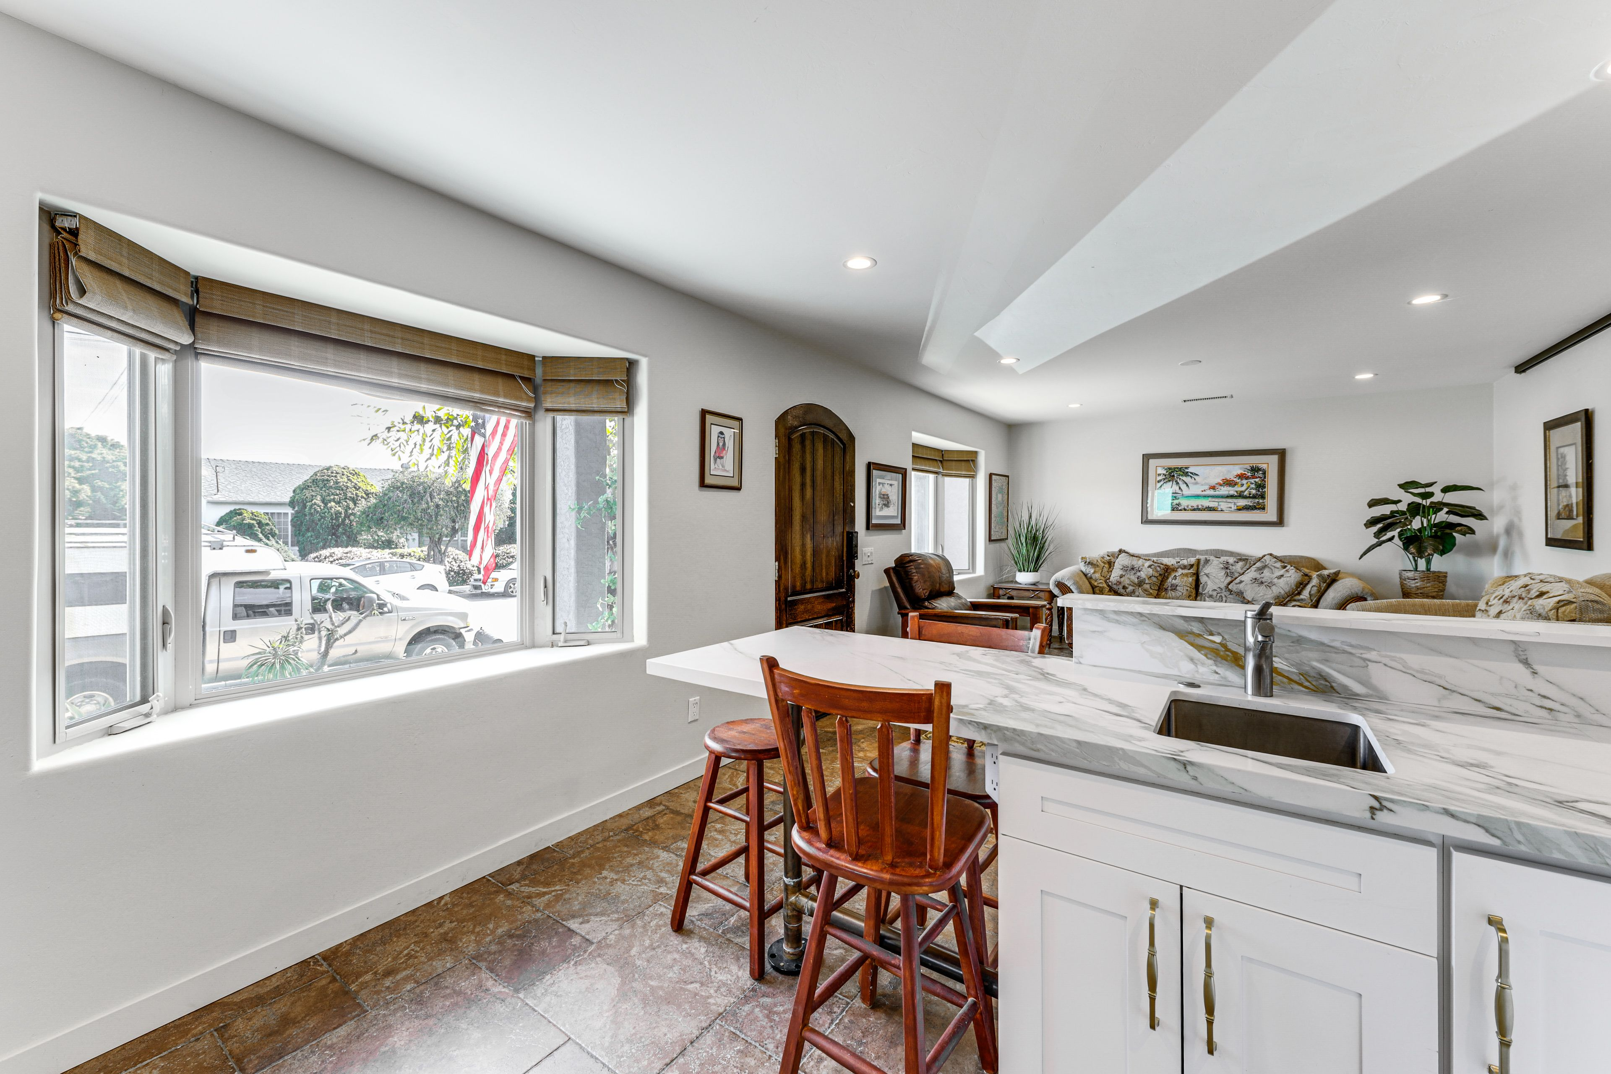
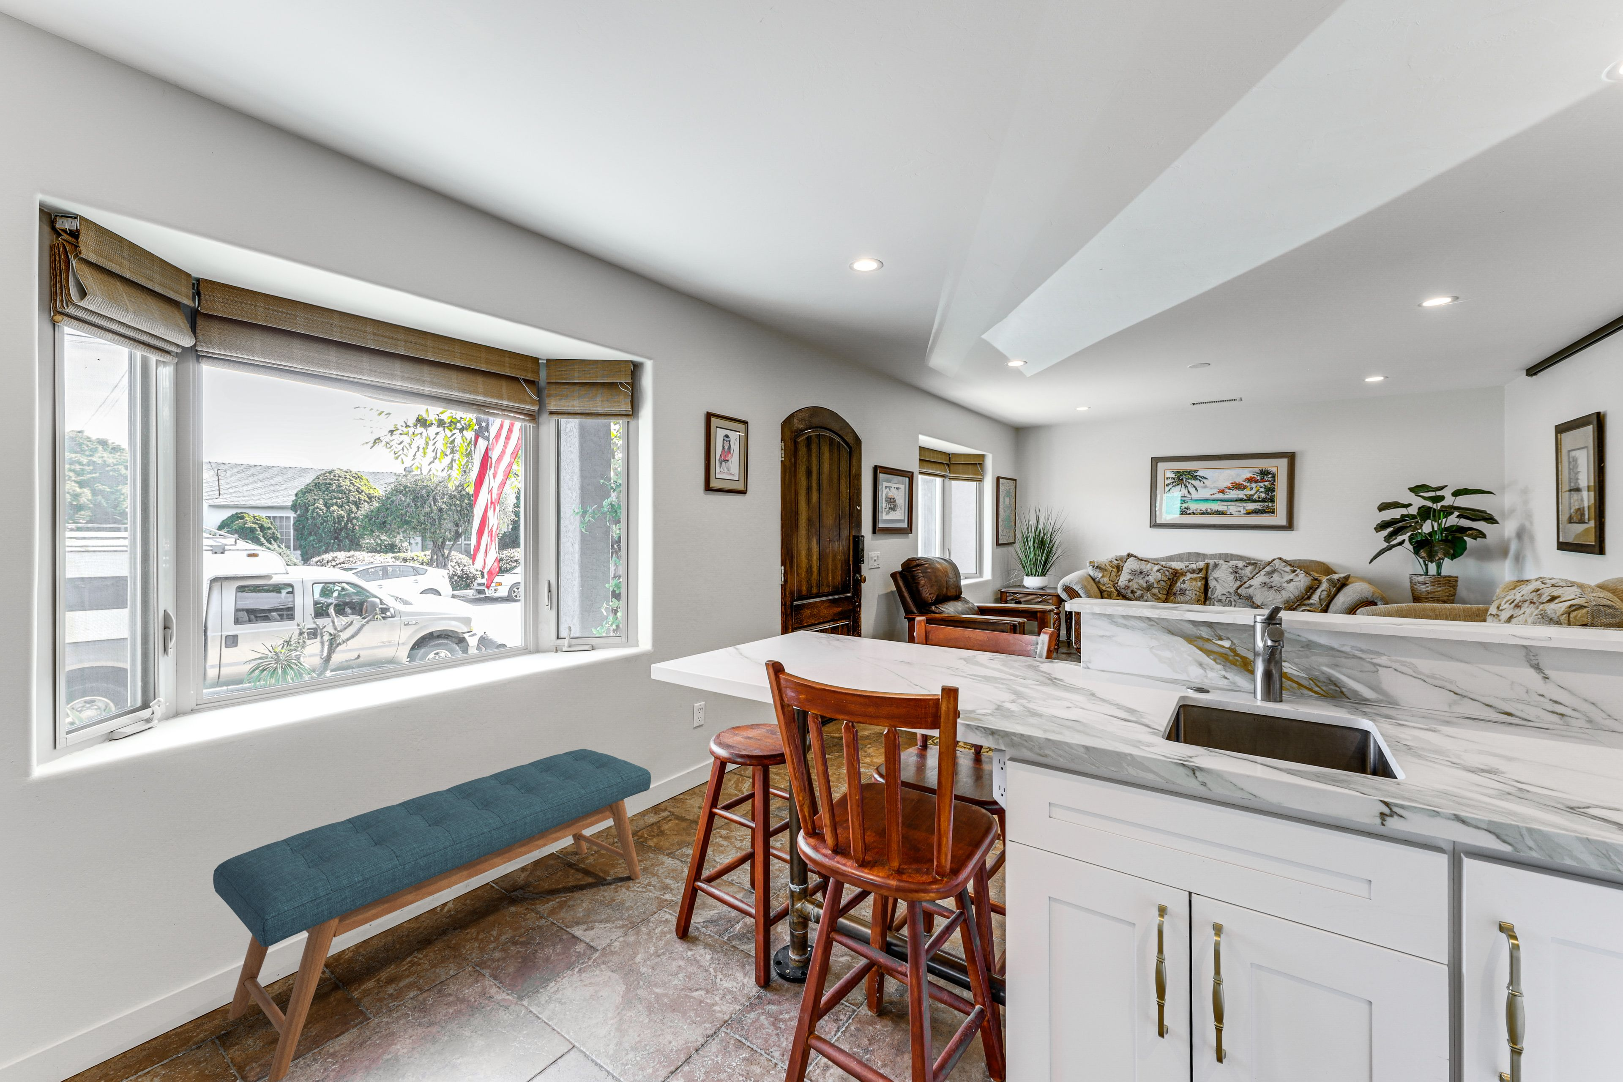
+ bench (470, 867)
